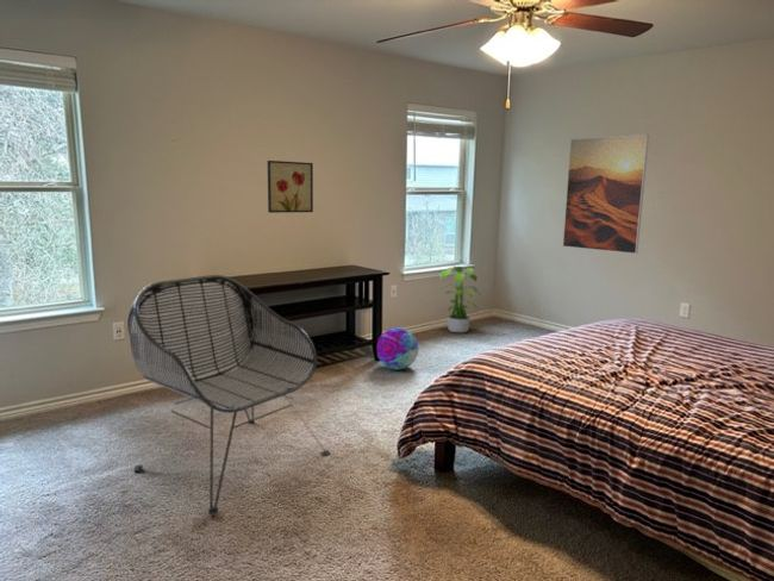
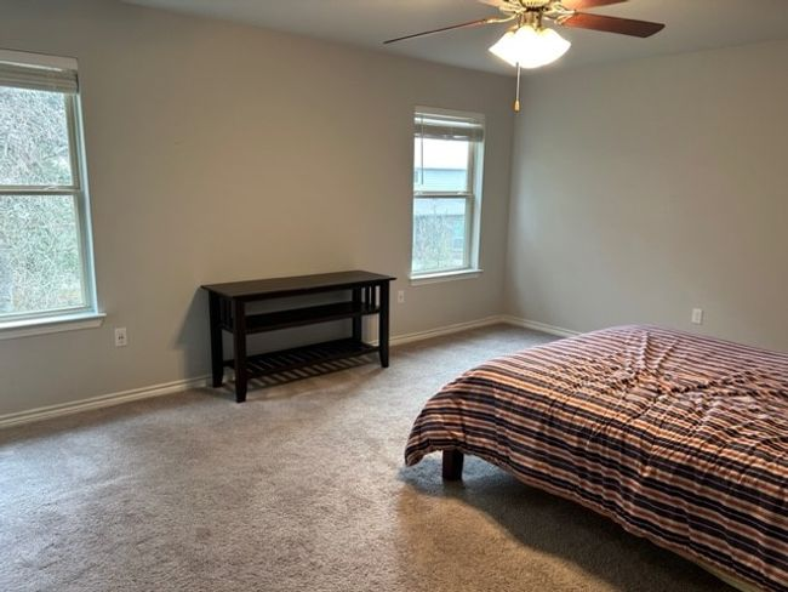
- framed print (603, 194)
- chair (230, 375)
- potted plant (457, 298)
- decorative ball (397, 348)
- wall art (289, 187)
